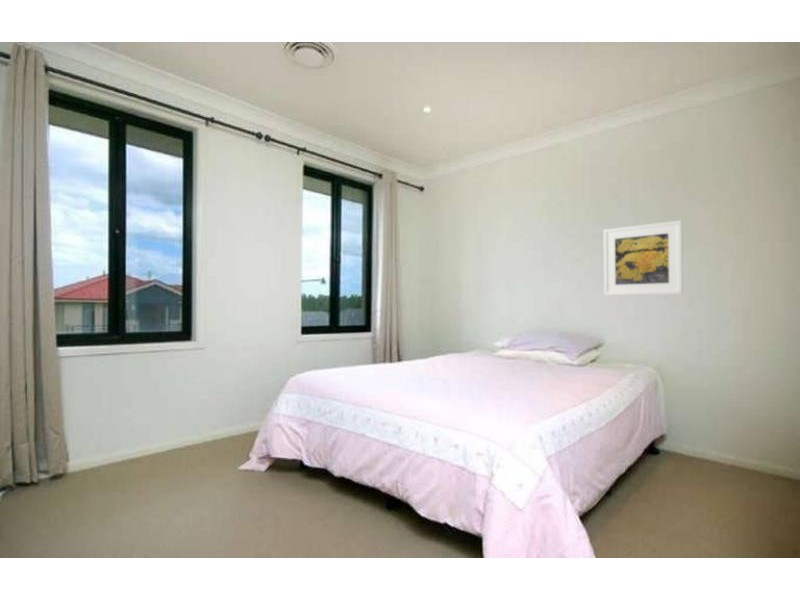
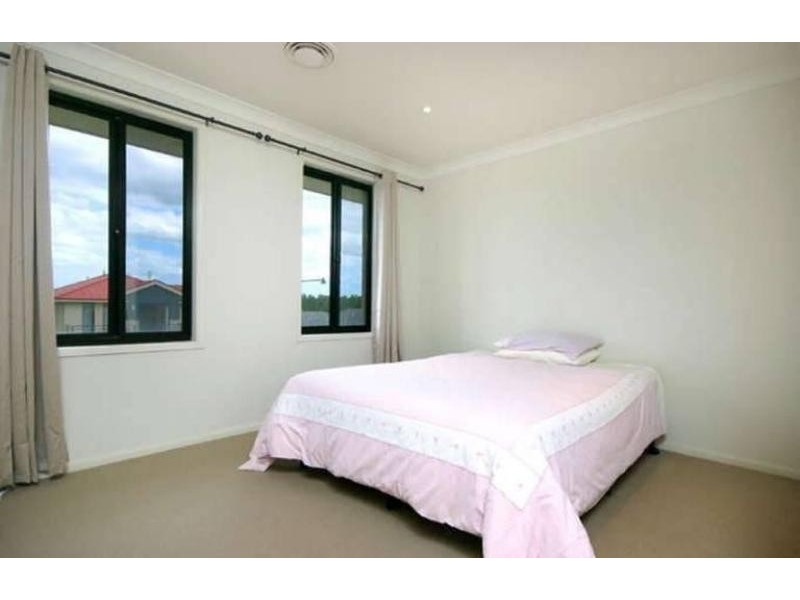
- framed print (641, 260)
